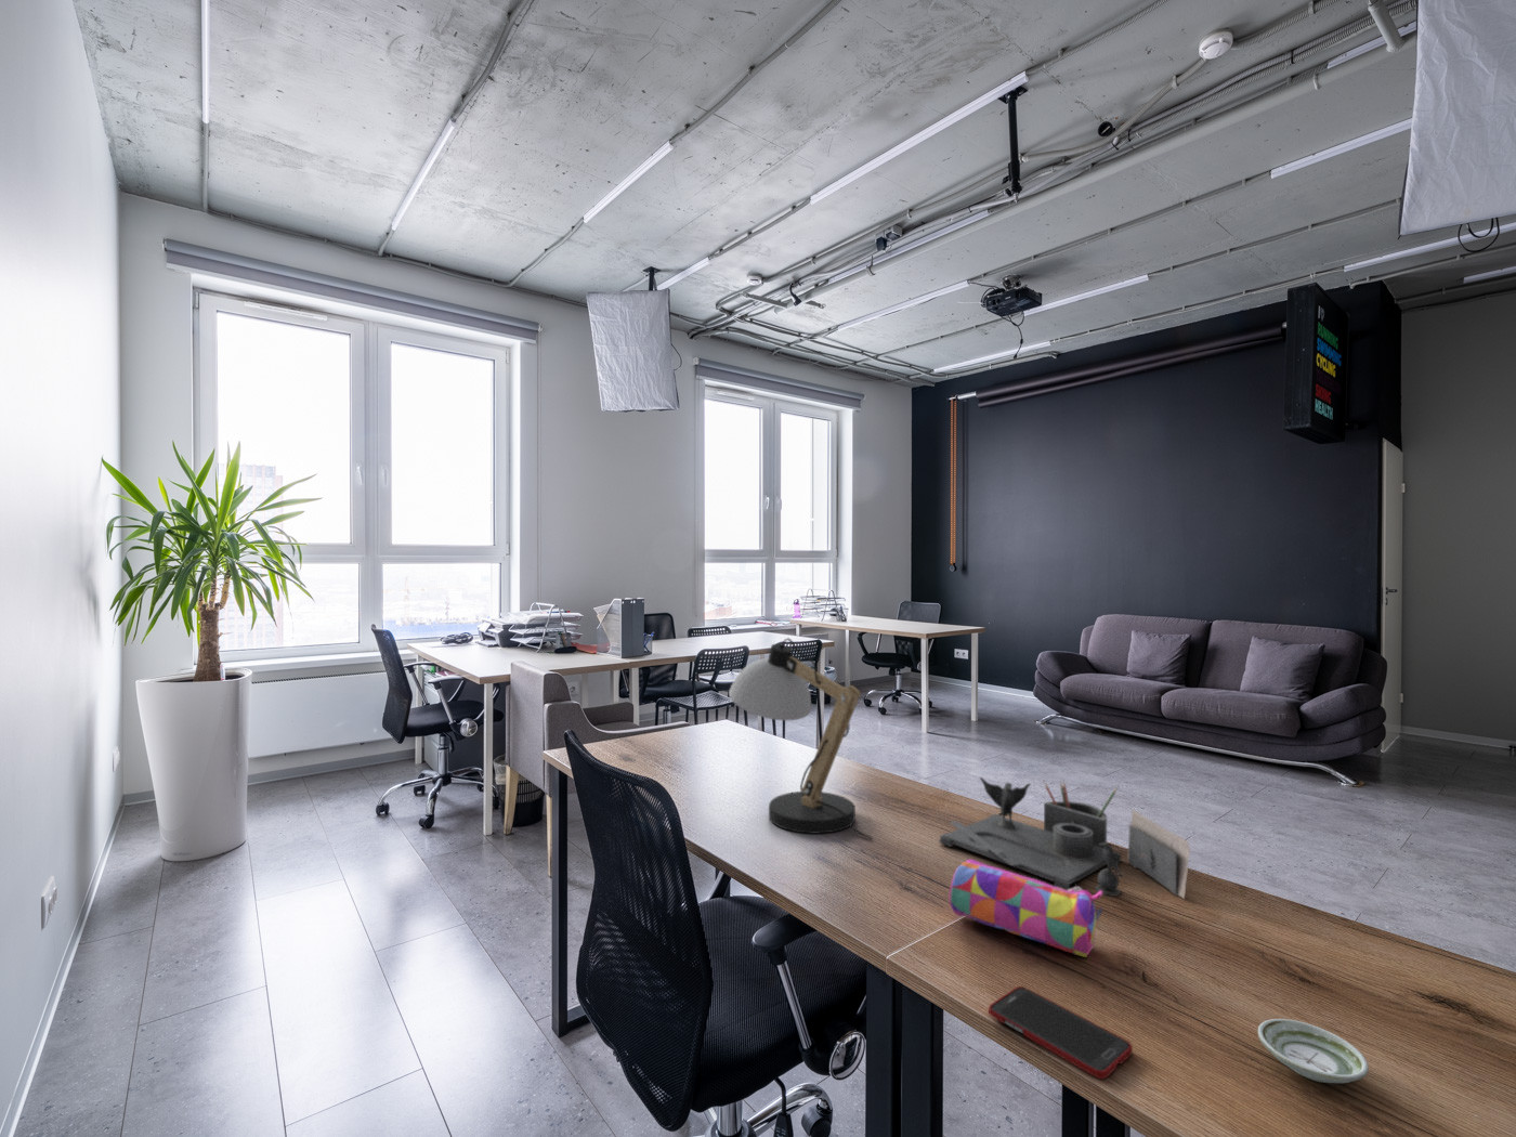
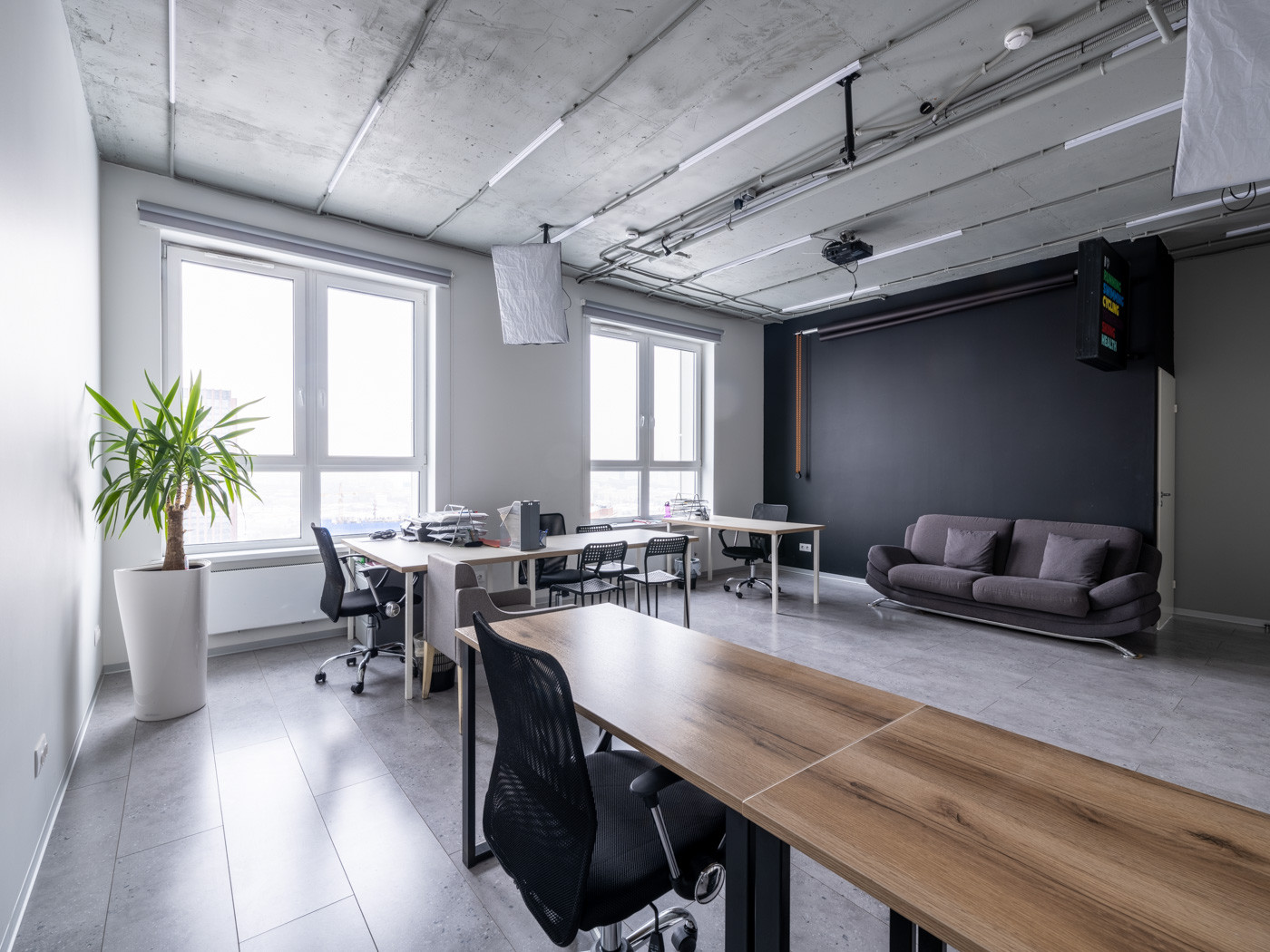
- desk organizer (1062, 824)
- saucer (1311, 1056)
- desk lamp (800, 718)
- cell phone (1056, 1028)
- pencil case (1023, 903)
